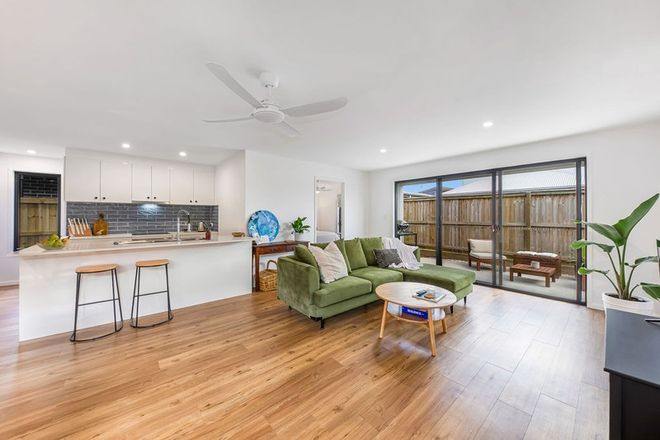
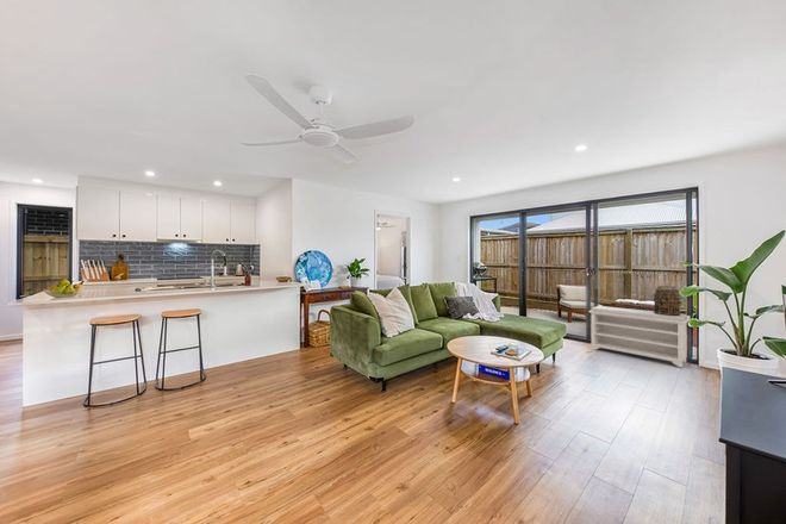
+ bench (636, 332)
+ decorative urn (667, 299)
